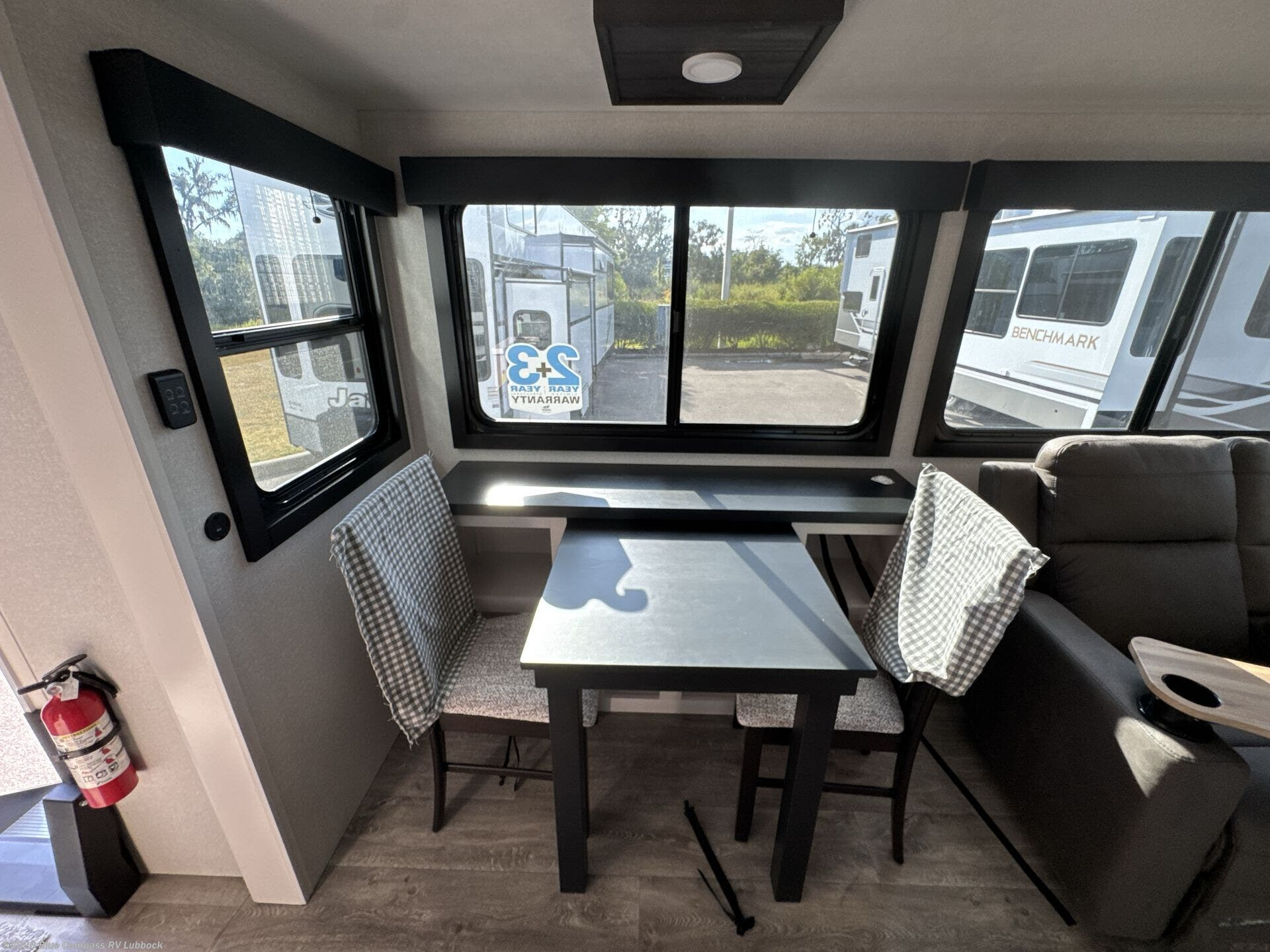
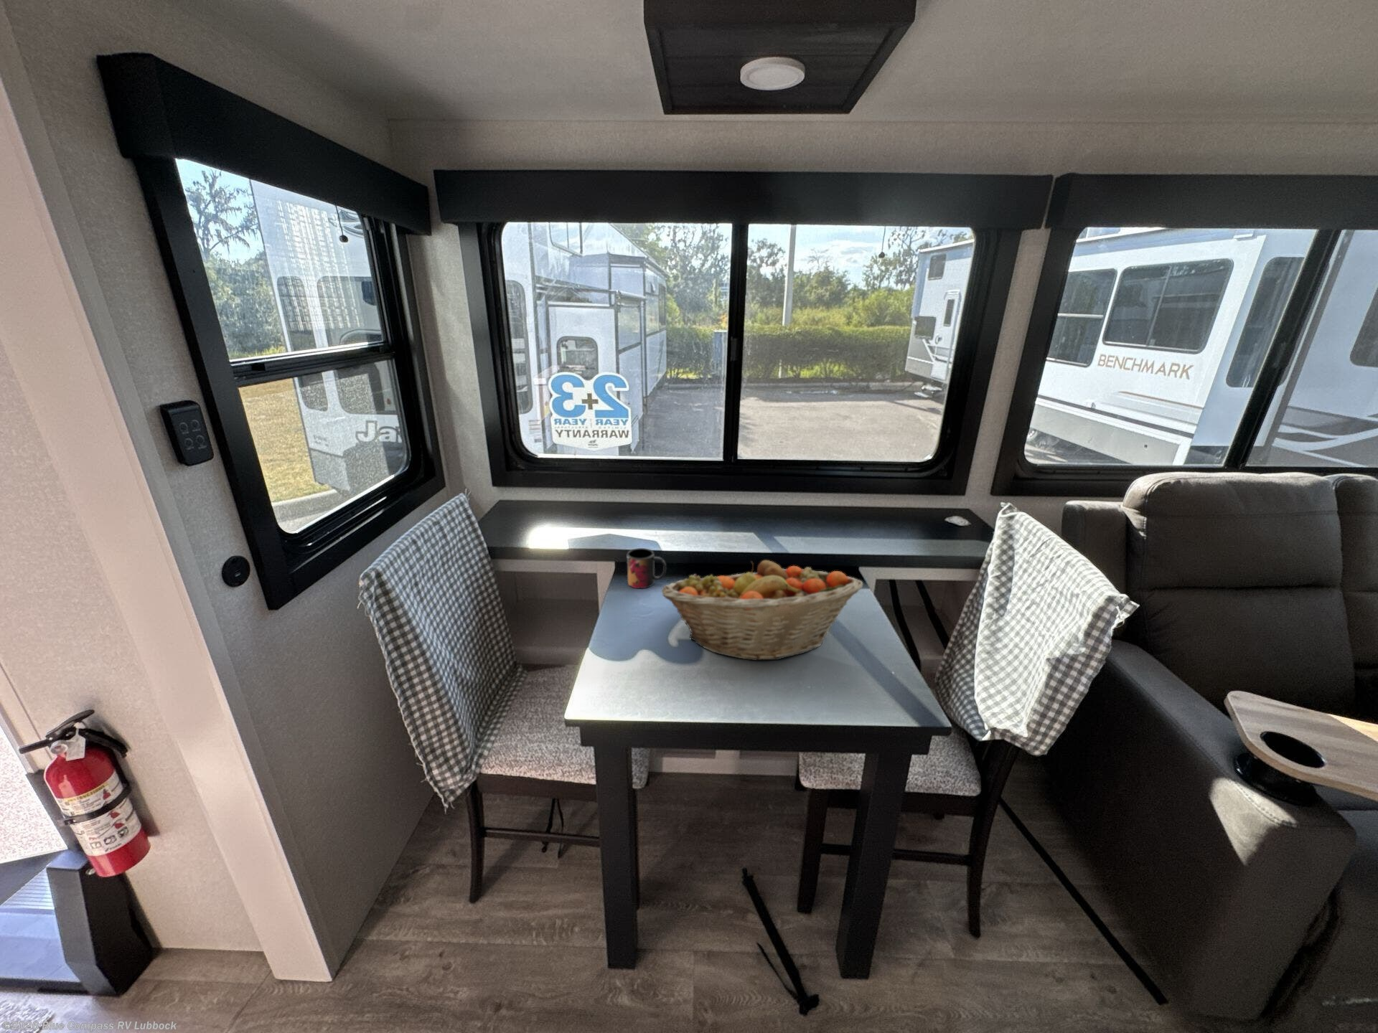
+ mug (647, 567)
+ fruit basket (760, 599)
